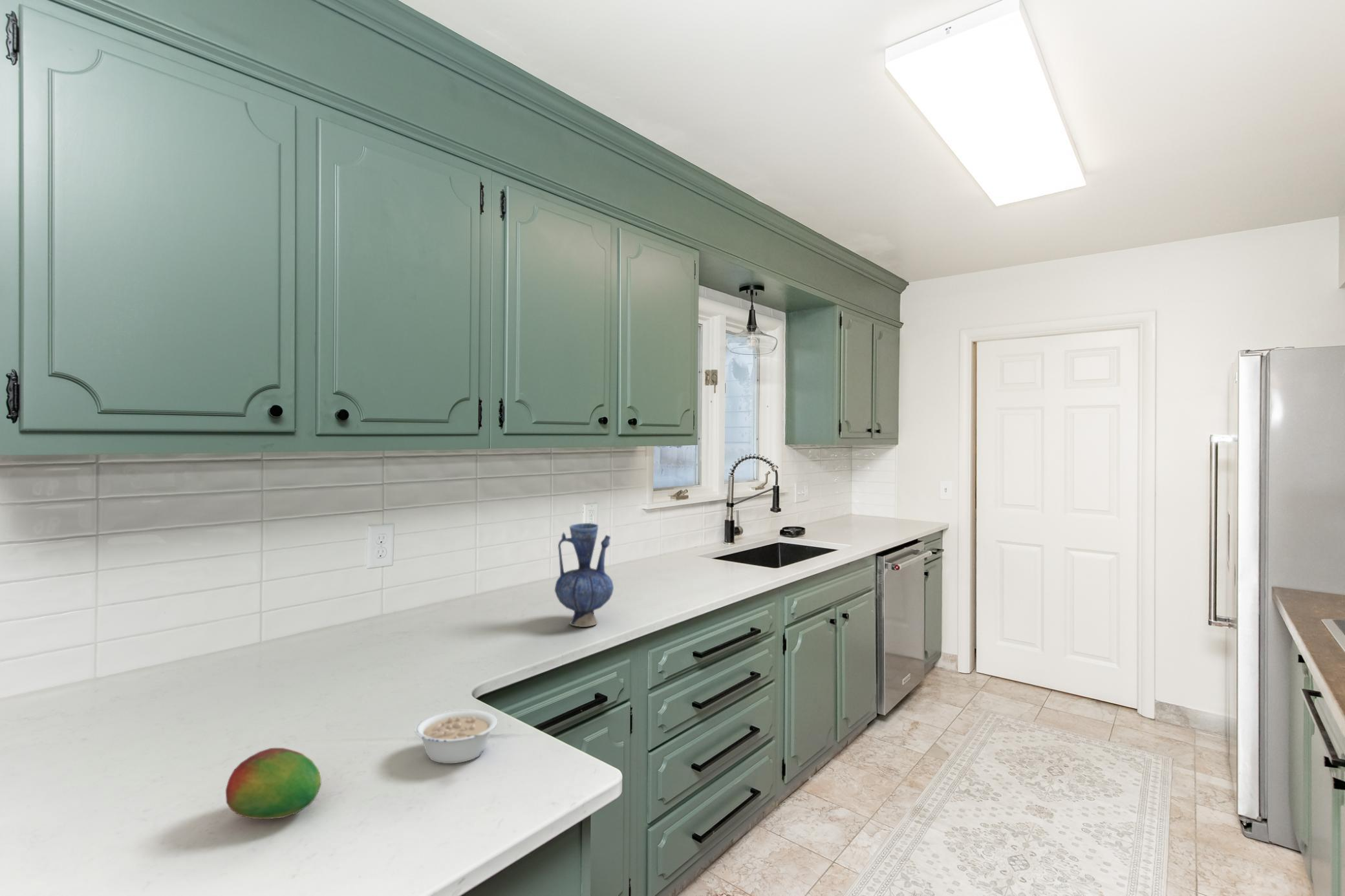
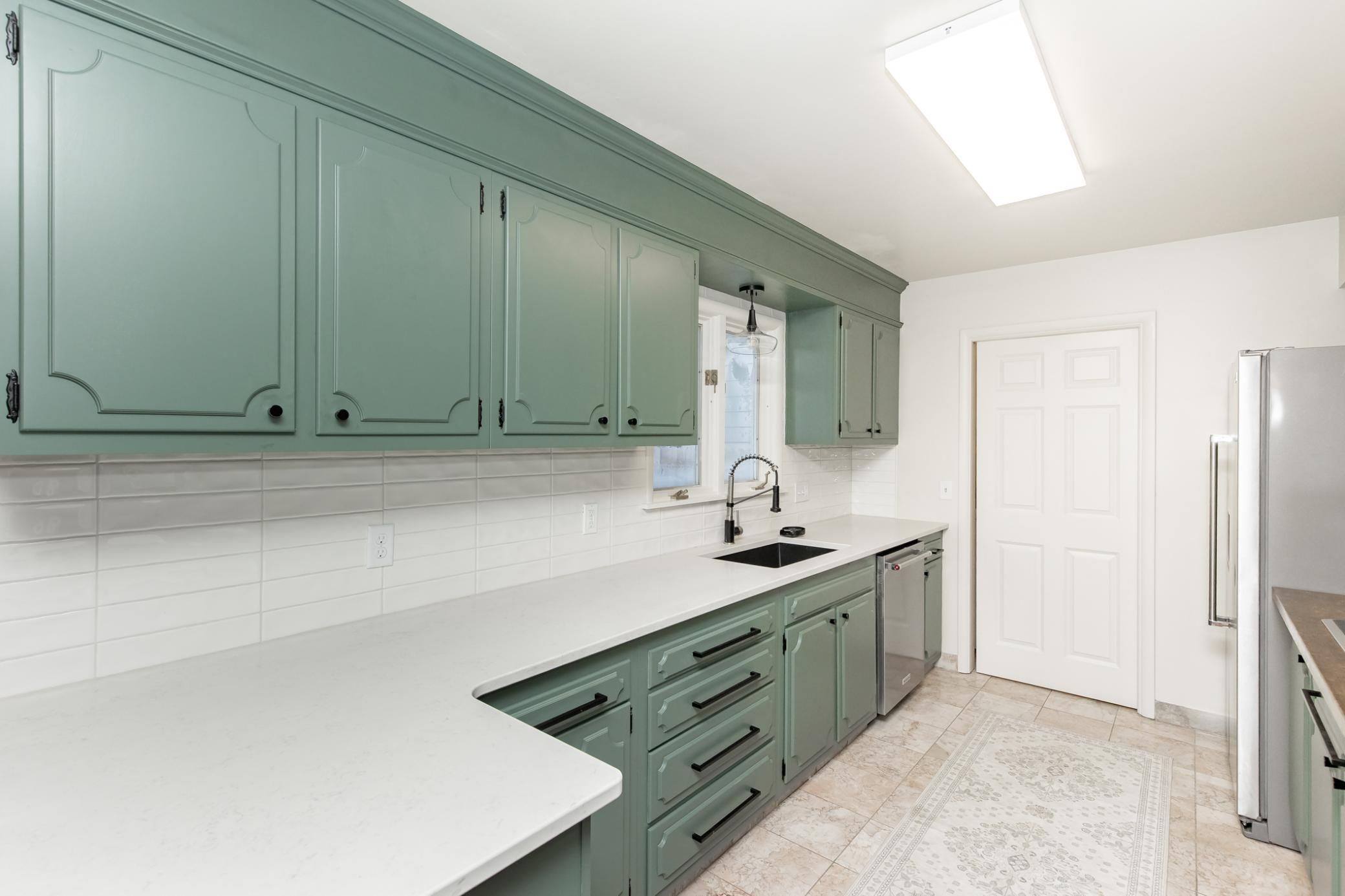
- vase (584, 573)
- fruit (276, 782)
- legume (459, 735)
